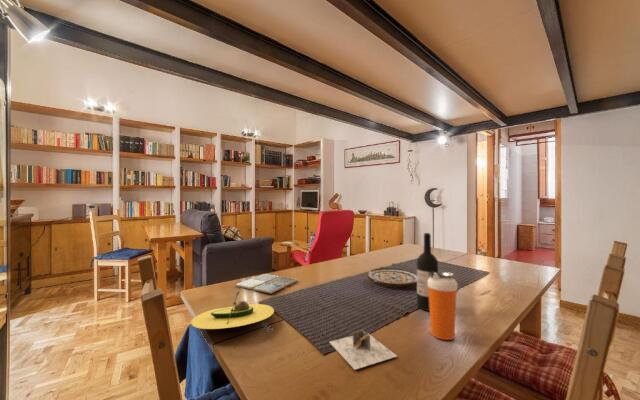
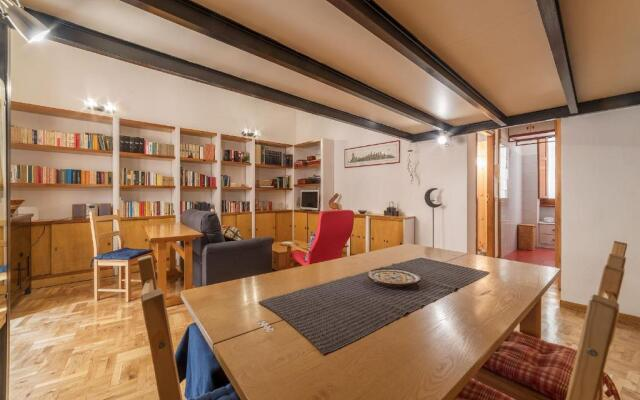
- wine bottle (427, 270)
- shaker bottle (442, 304)
- avocado (234, 310)
- drink coaster (267, 282)
- napkin holder (361, 340)
